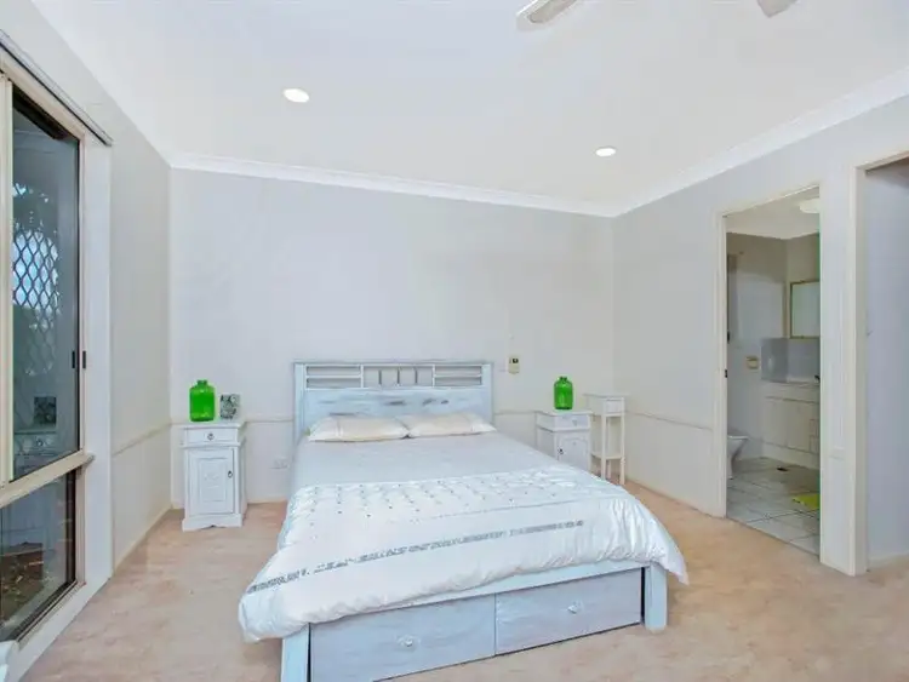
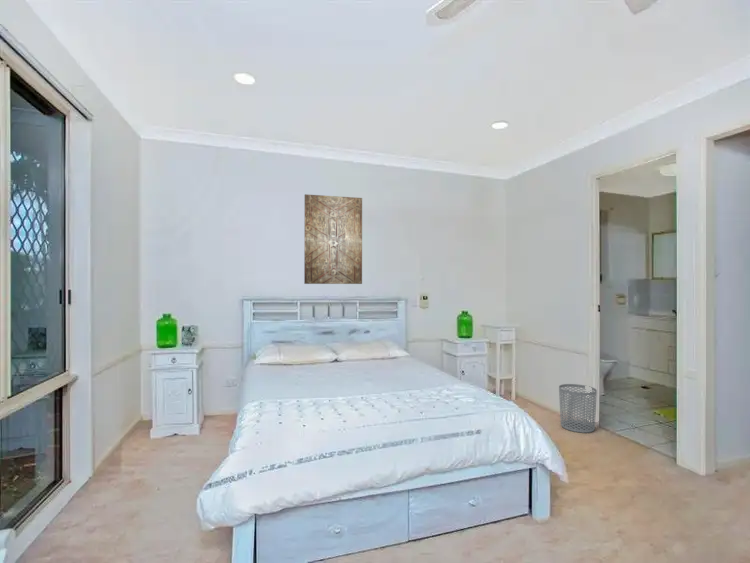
+ wall art (333, 240)
+ waste bin (577, 407)
